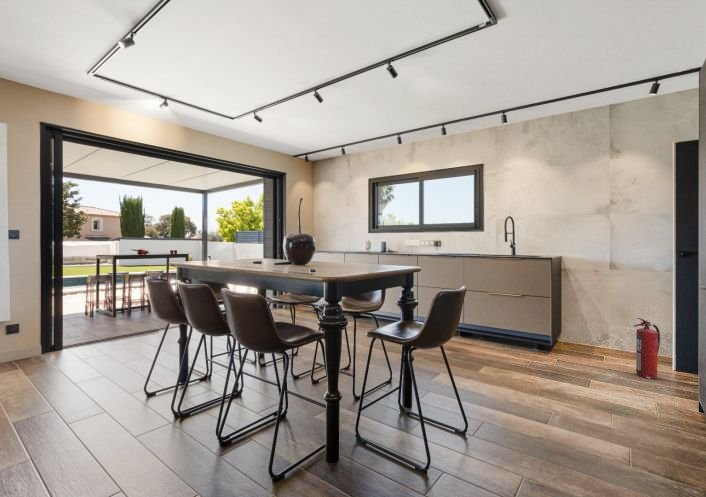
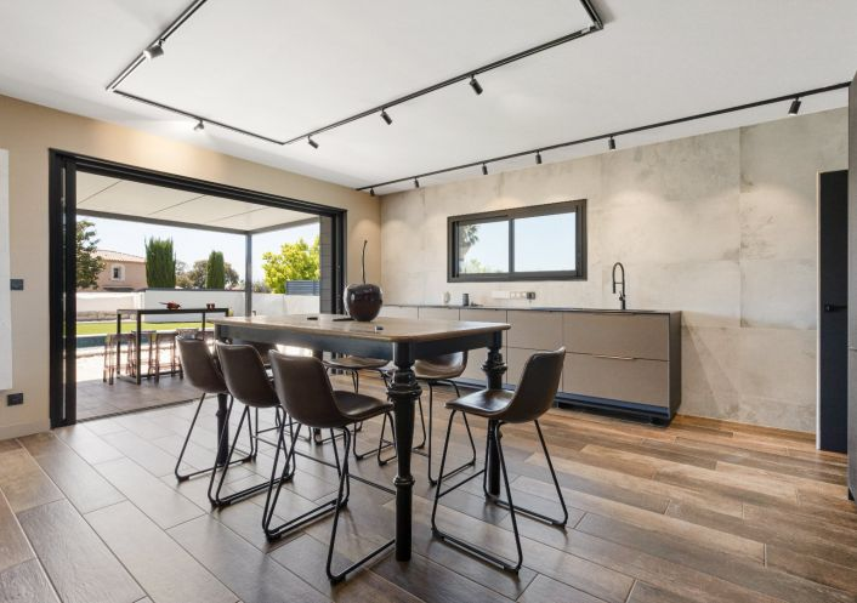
- fire extinguisher (647, 346)
